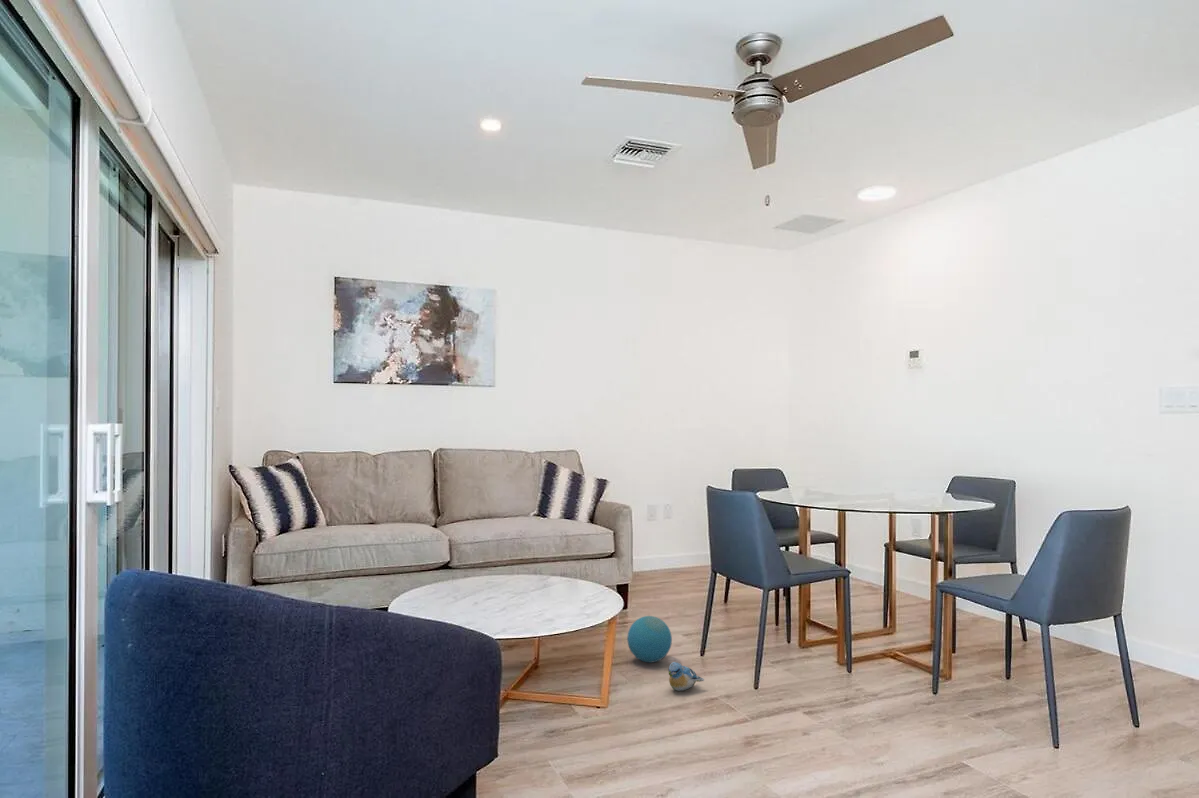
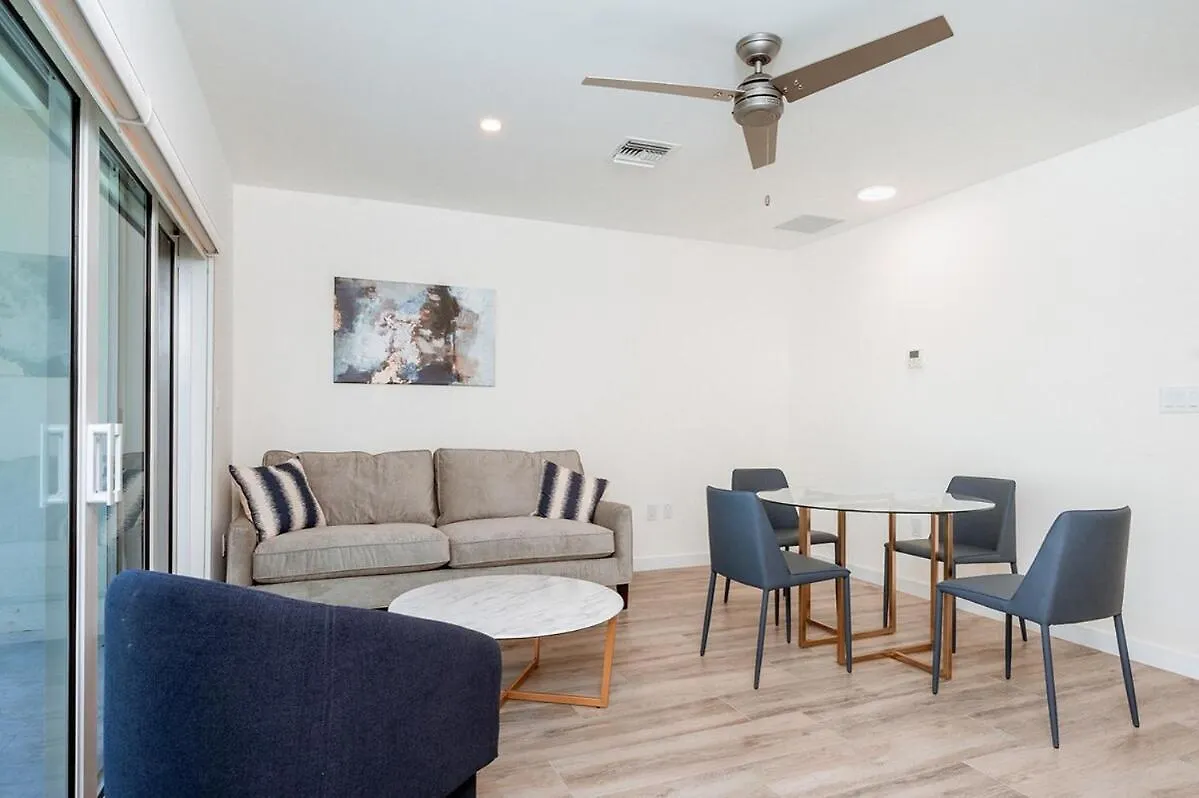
- ball (649, 639)
- plush toy (683, 674)
